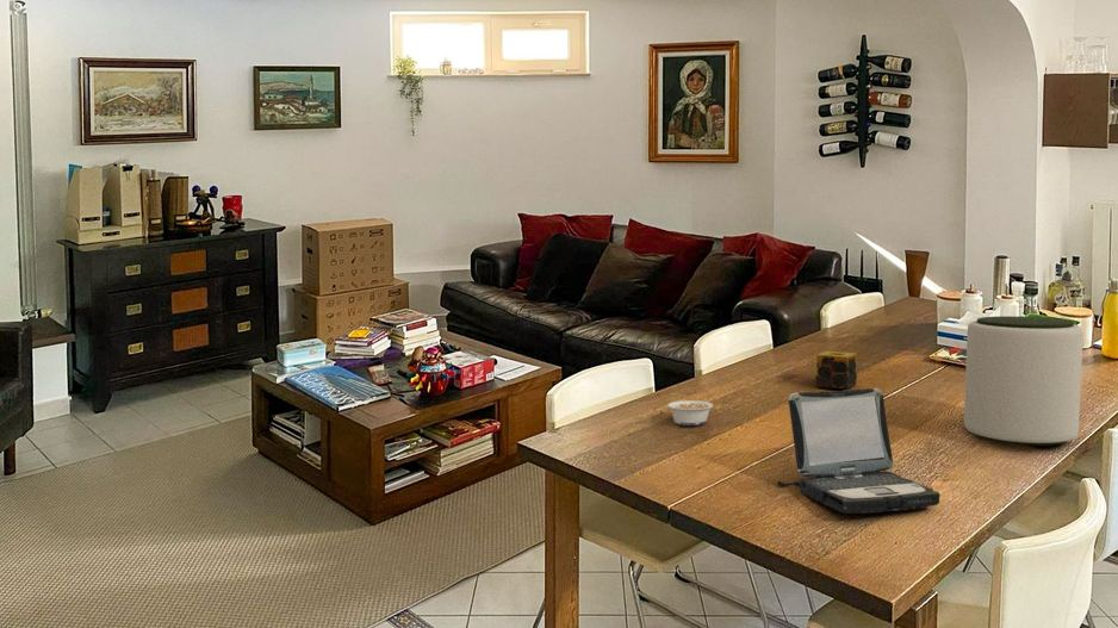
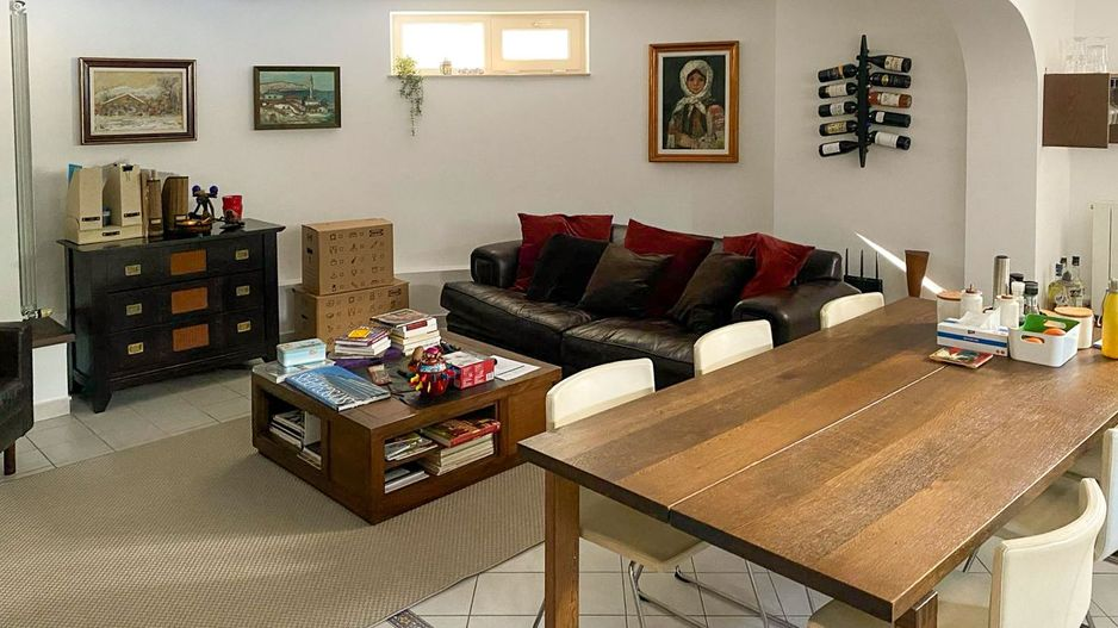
- candle (836, 369)
- legume (689, 411)
- laptop (858, 447)
- plant pot (1021, 378)
